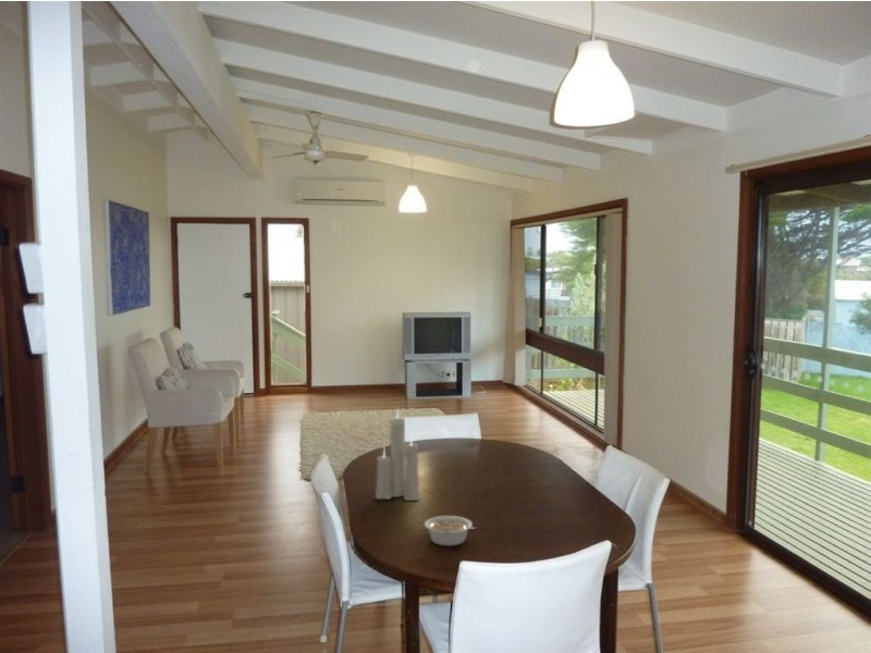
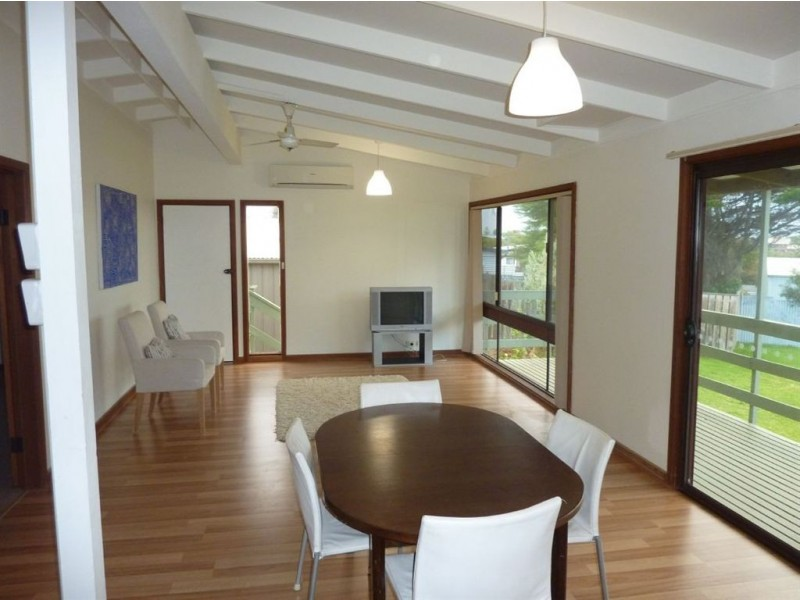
- legume (450, 530)
- candle (397, 449)
